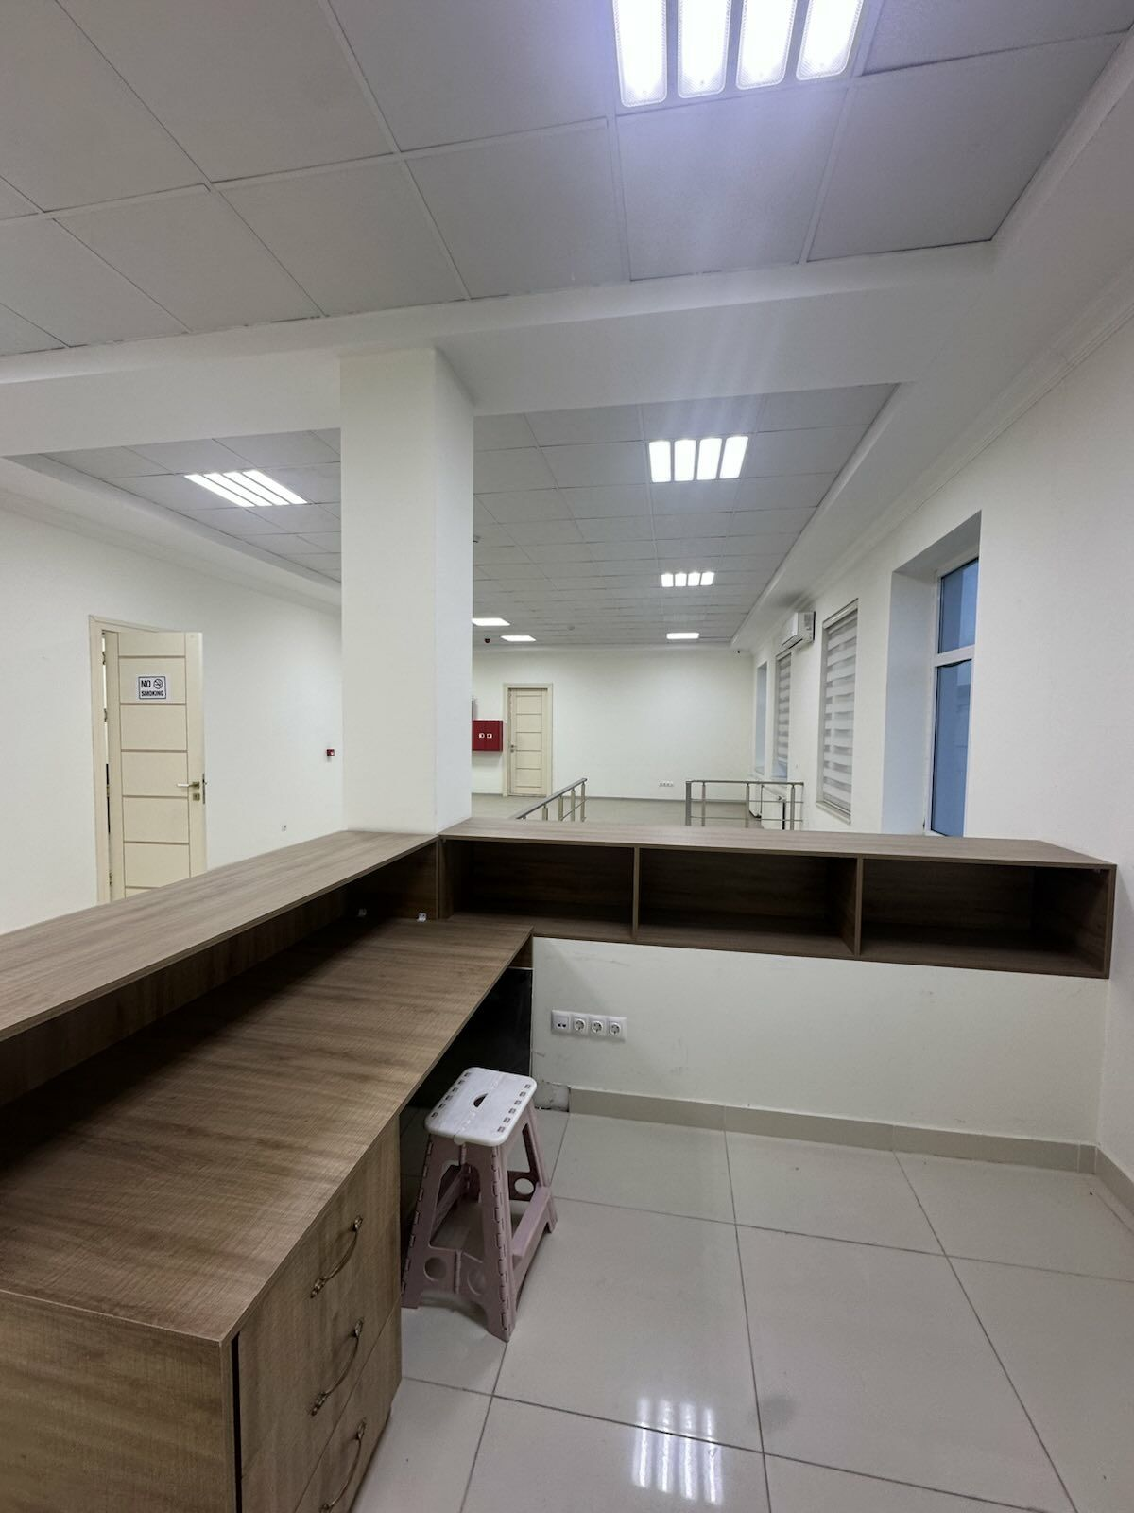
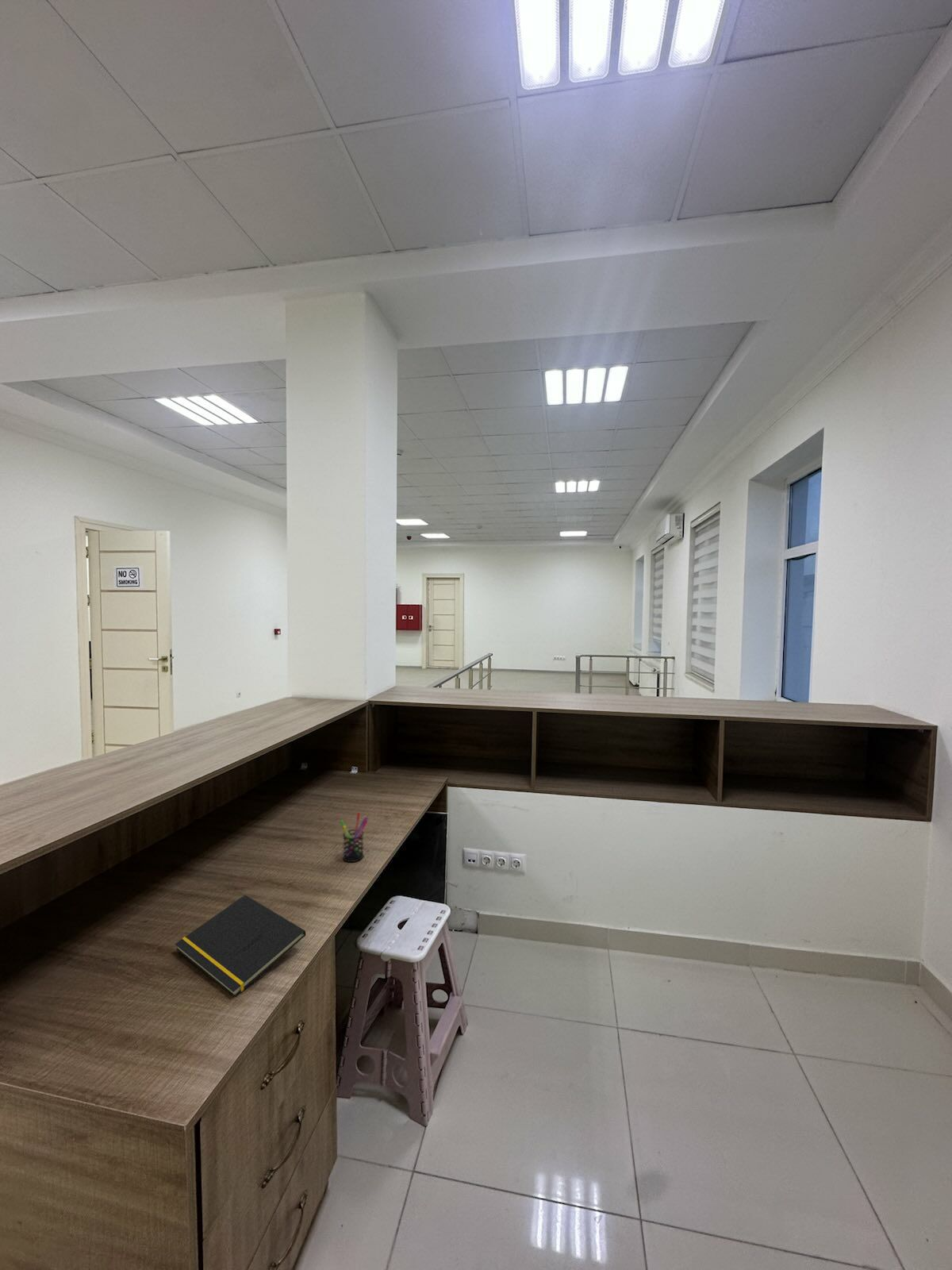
+ notepad (240, 939)
+ pen holder (351, 835)
